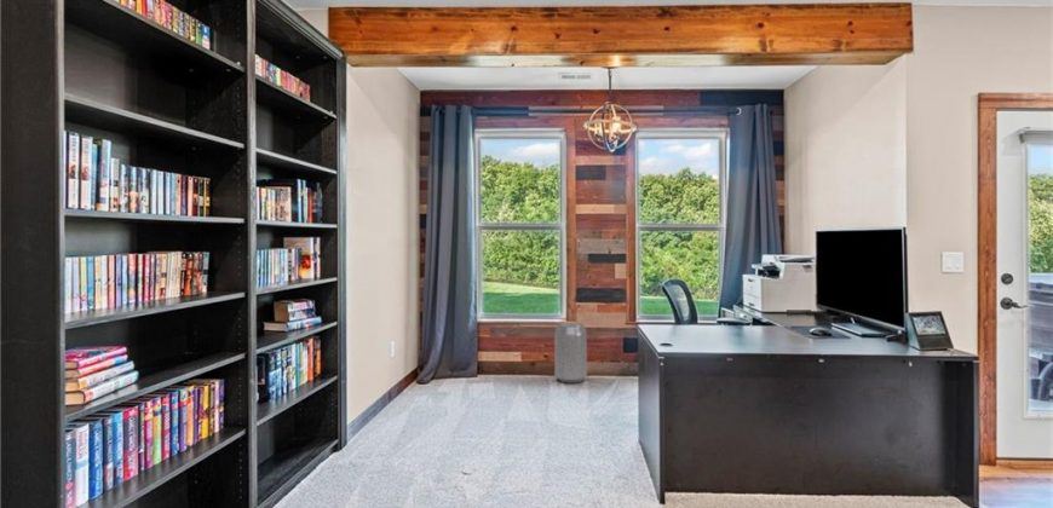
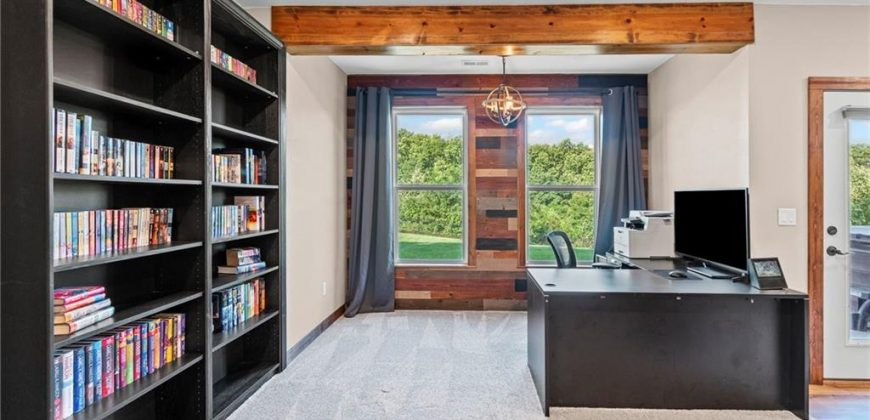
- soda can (570, 352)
